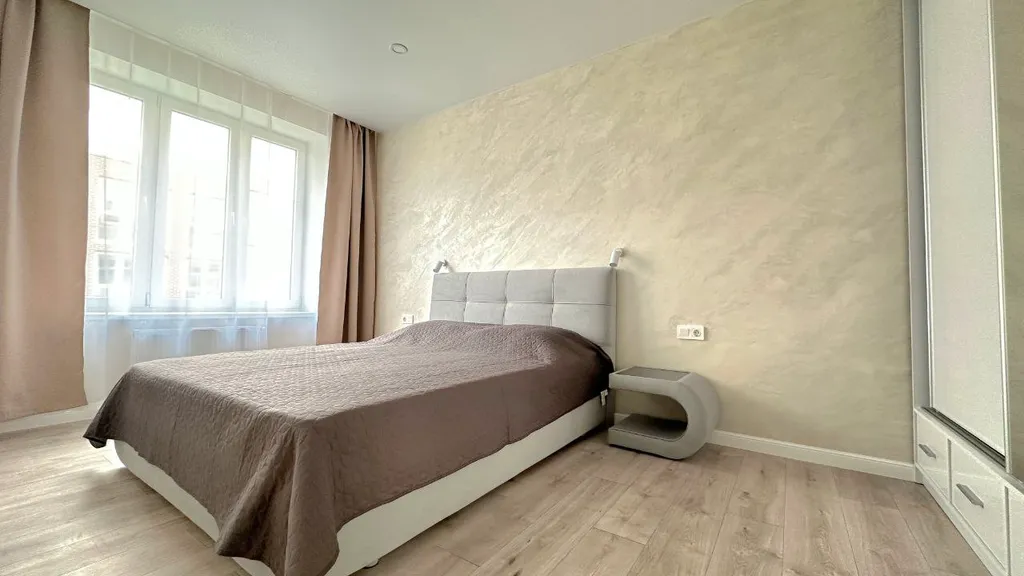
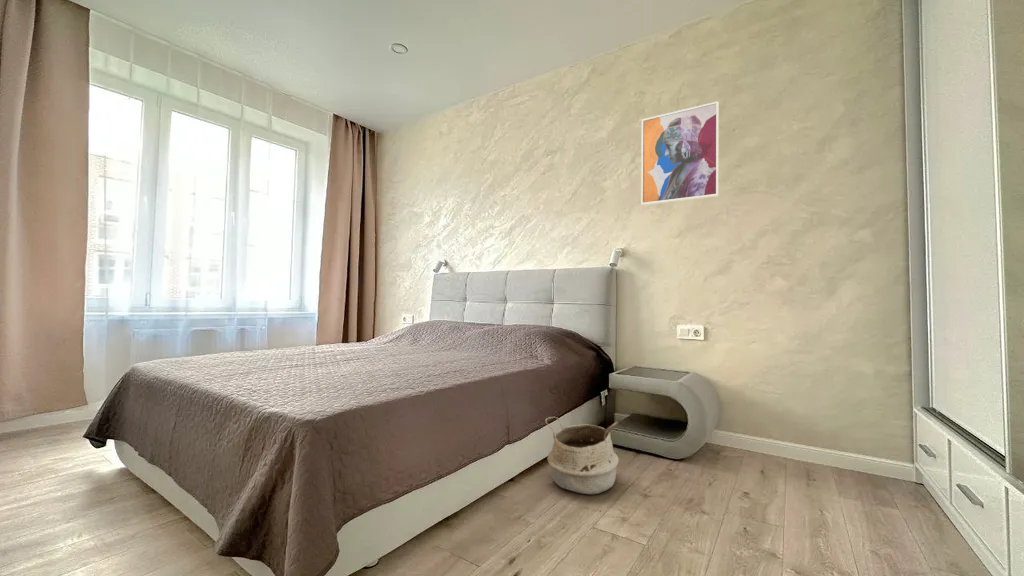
+ woven basket (580, 448)
+ wall art (678, 155)
